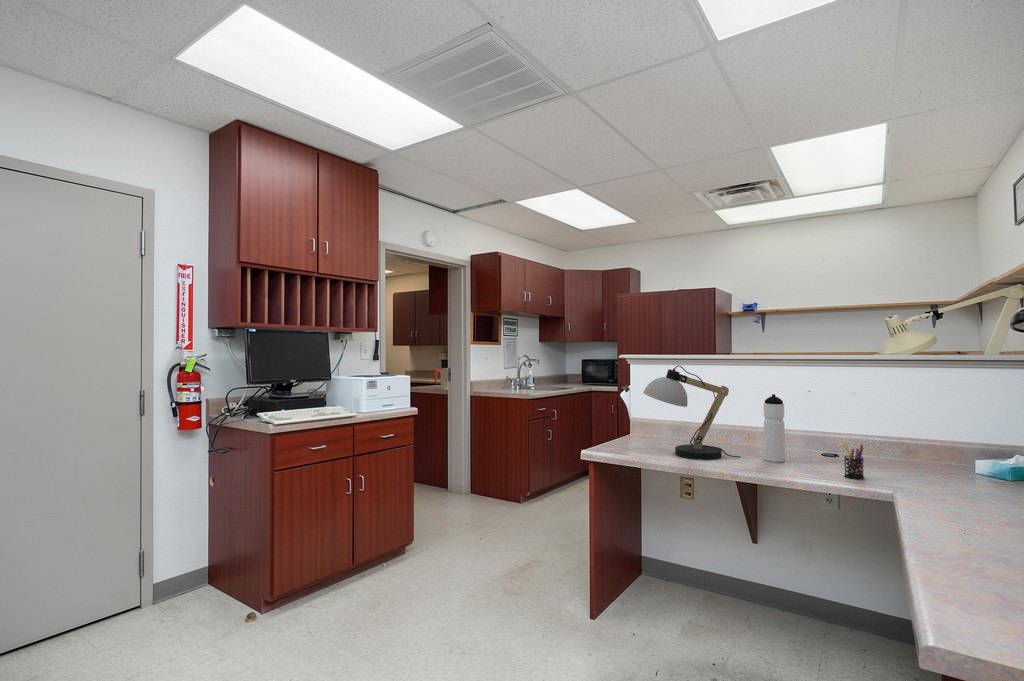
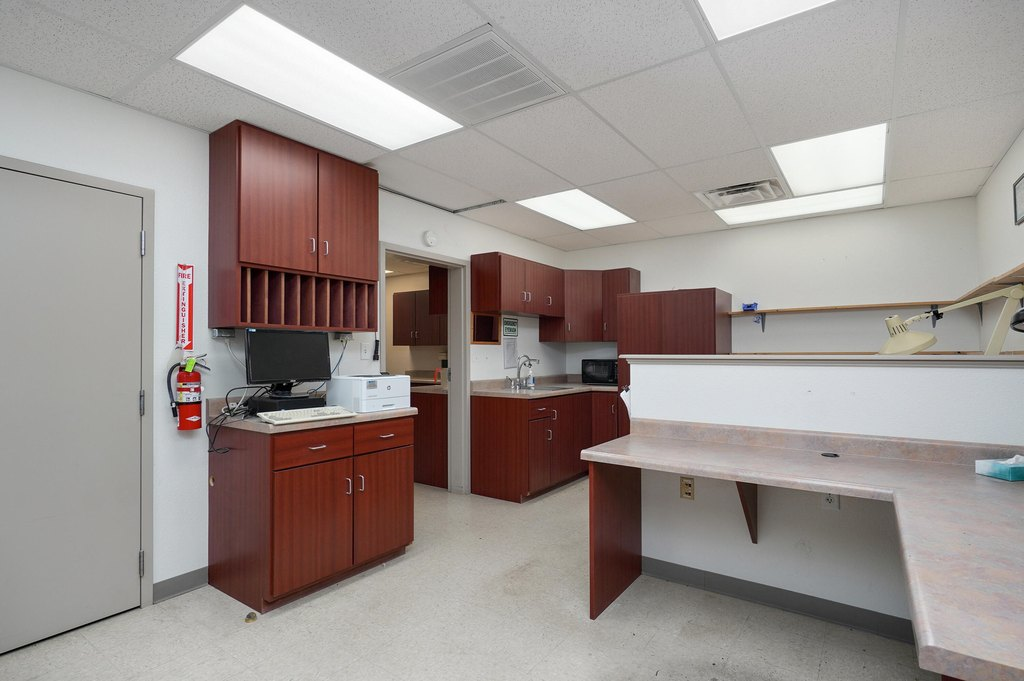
- desk lamp (686, 406)
- water bottle (774, 427)
- pen holder (856, 460)
